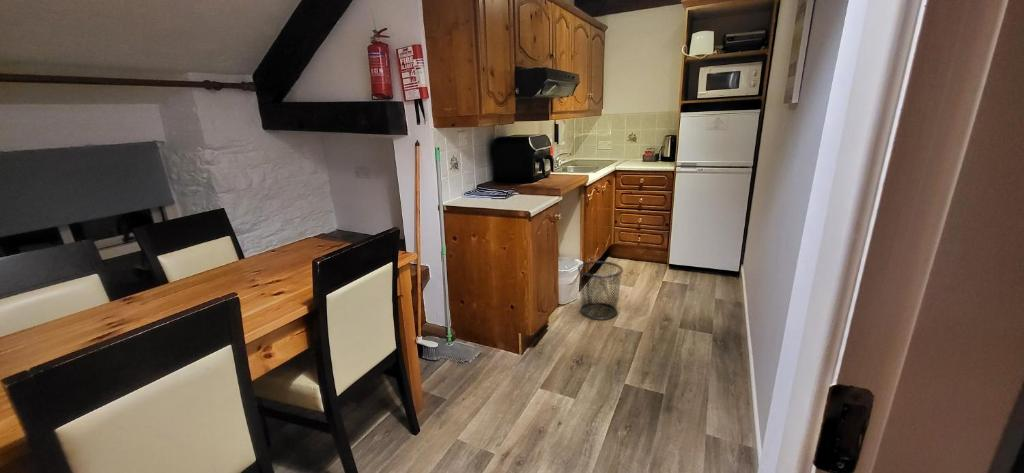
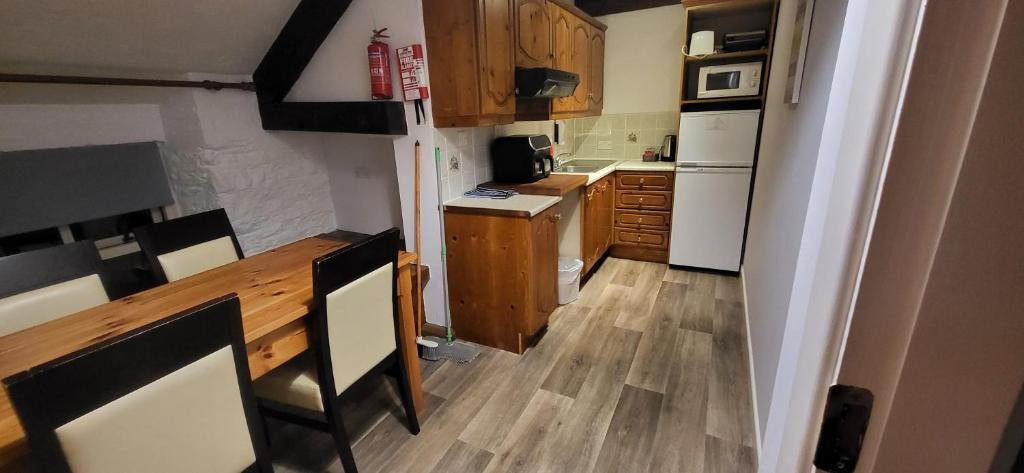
- waste bin (599, 289)
